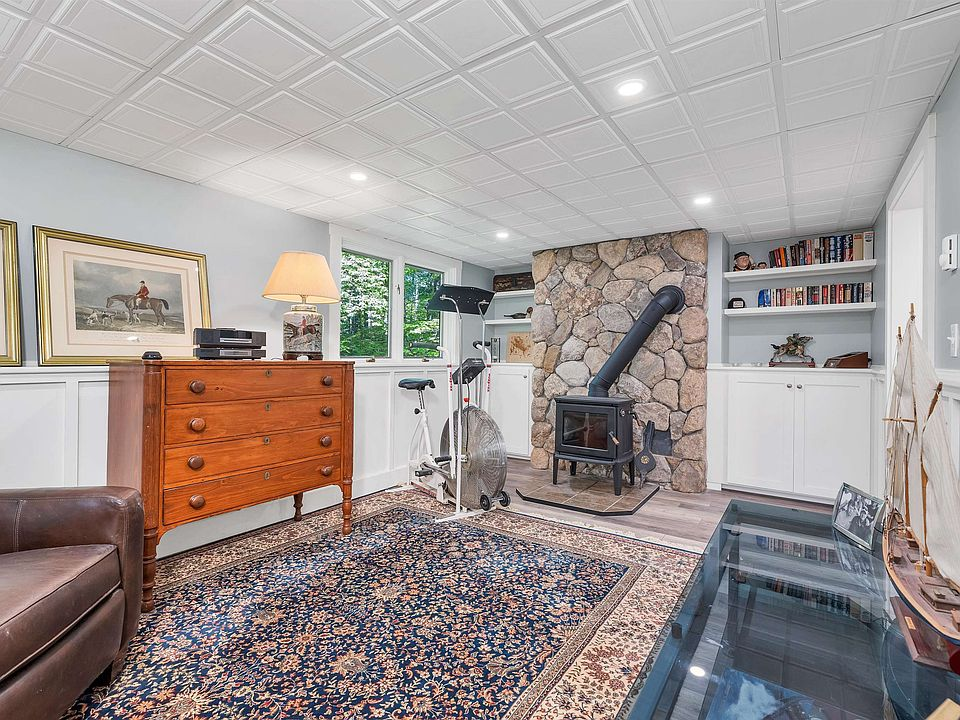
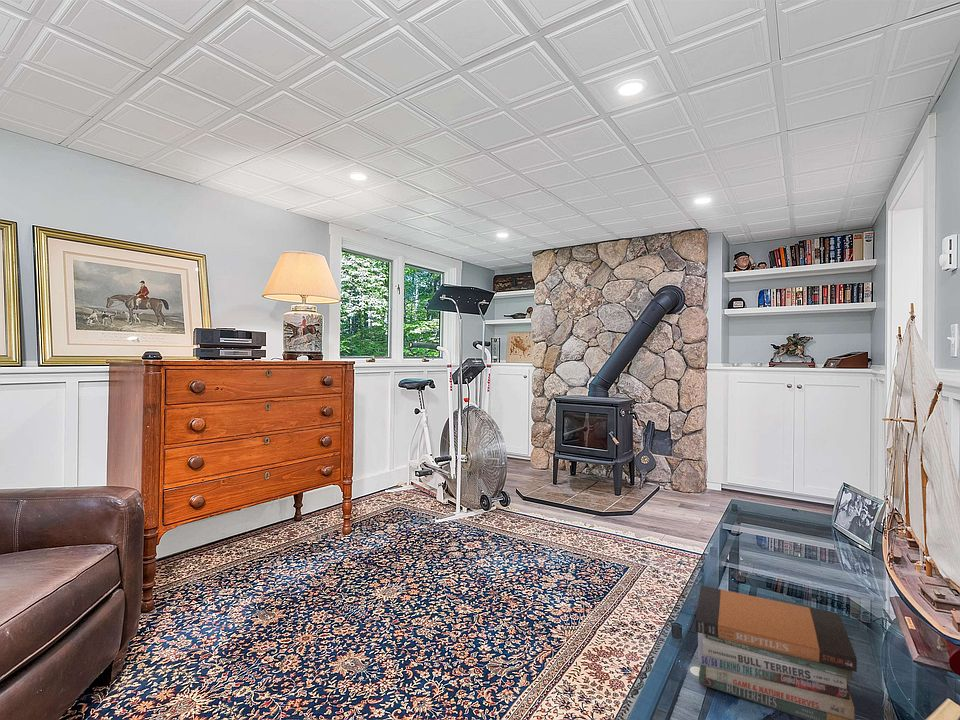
+ book stack (767, 650)
